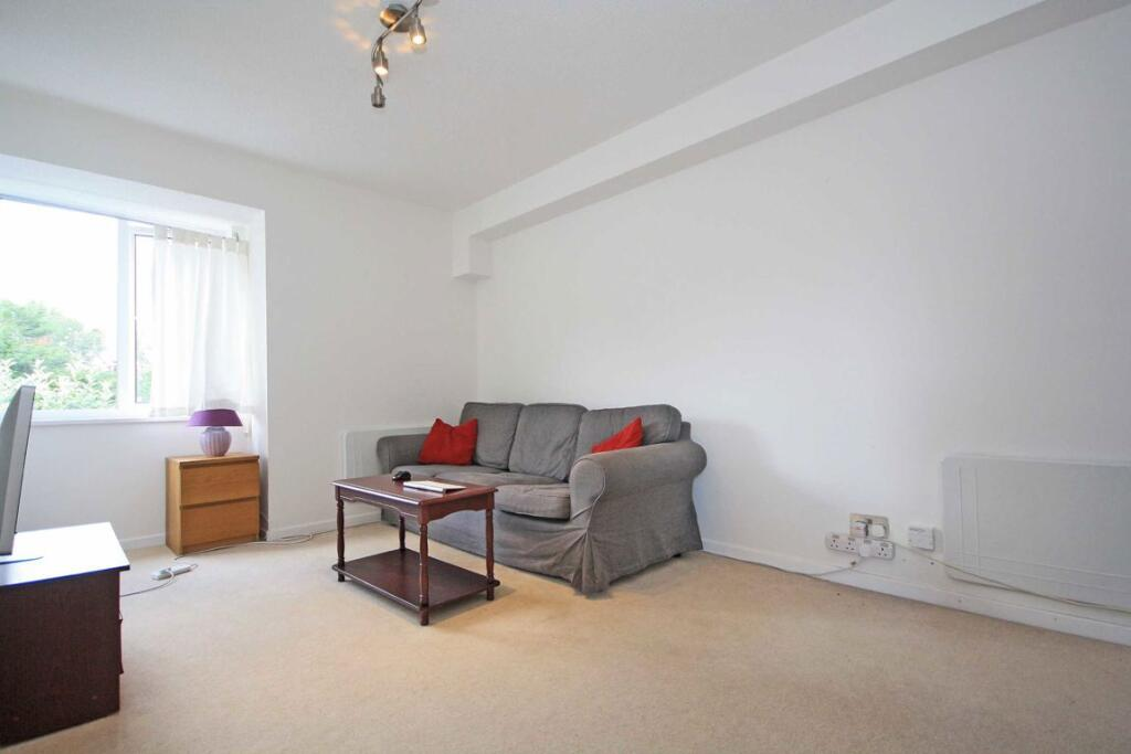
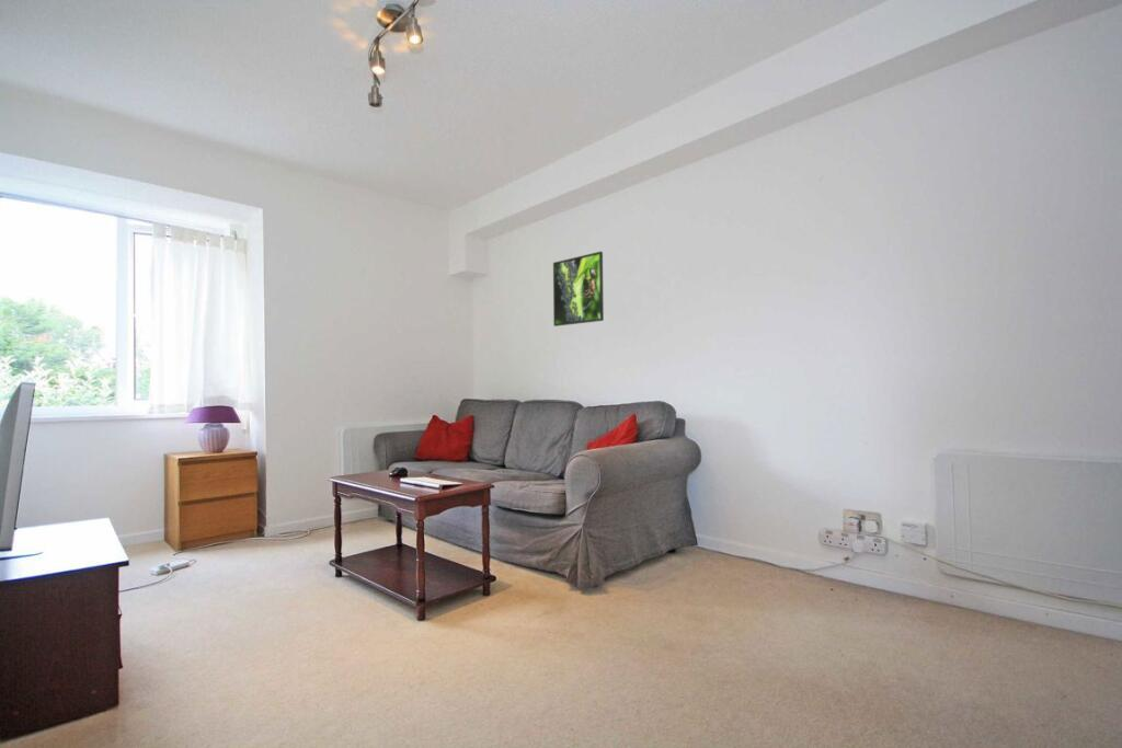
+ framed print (576, 290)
